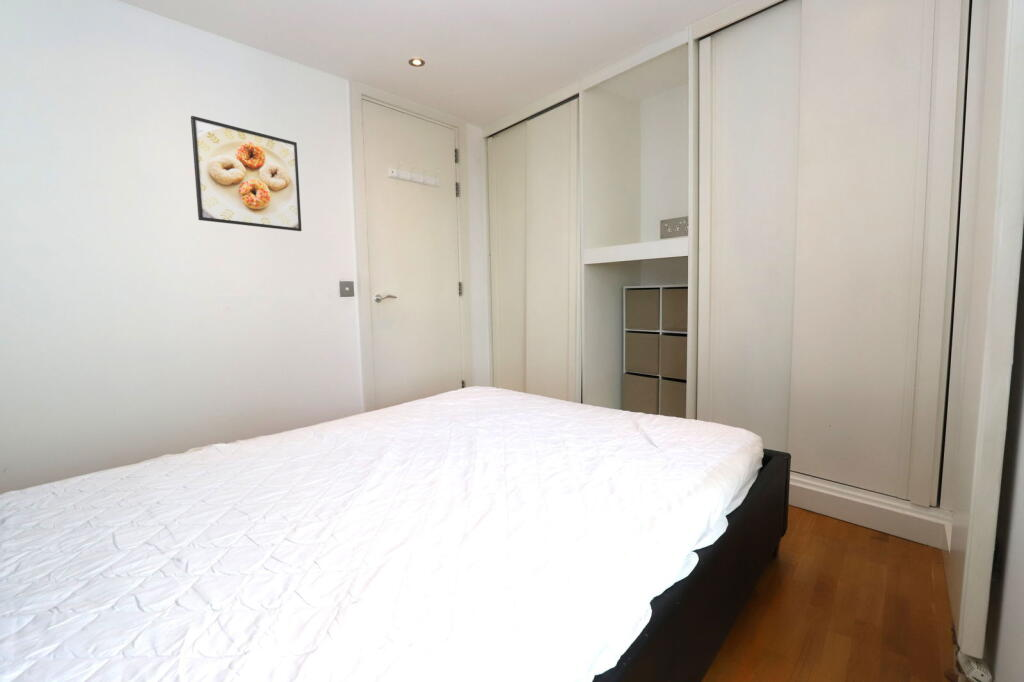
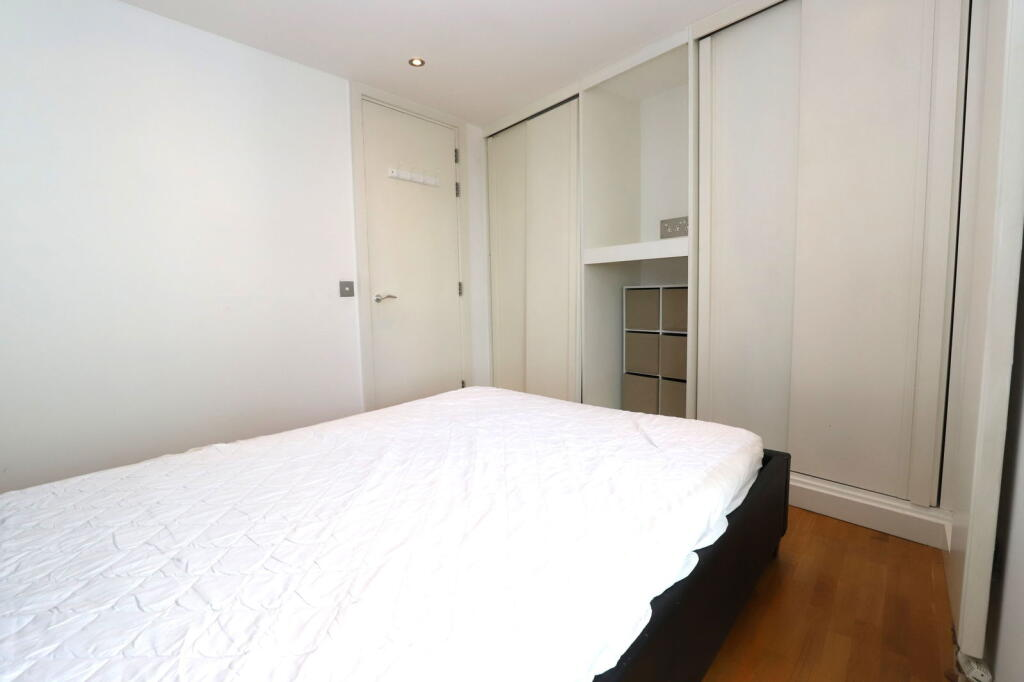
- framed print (250, 178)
